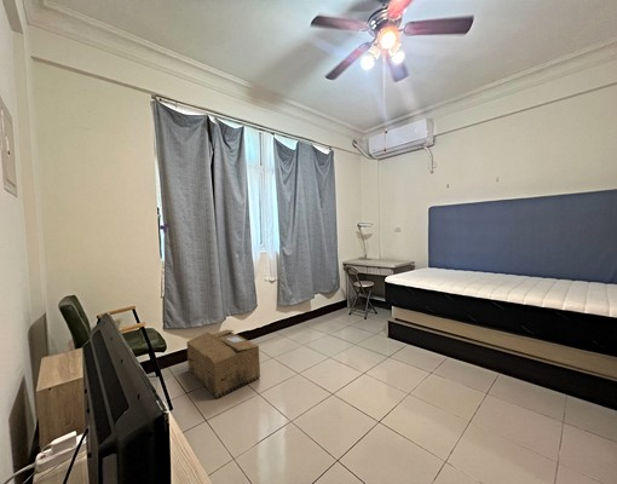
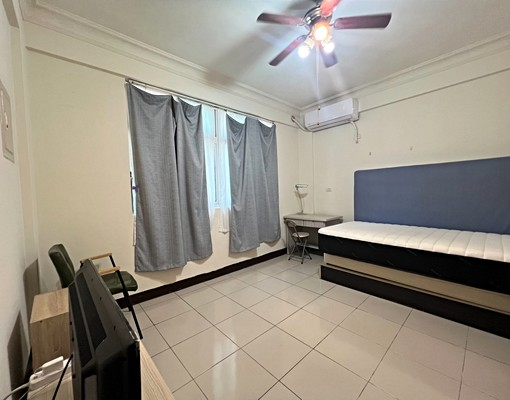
- cardboard box (221, 357)
